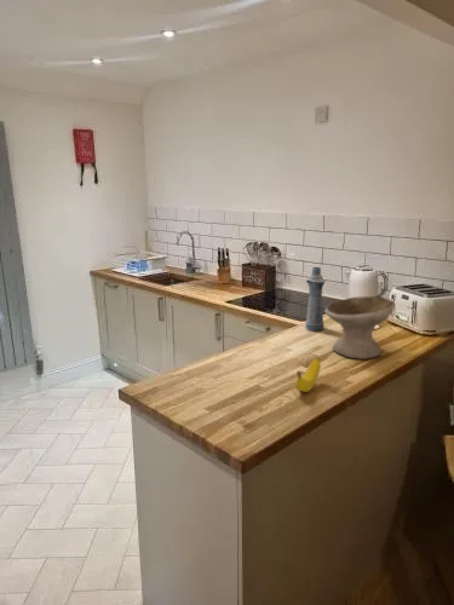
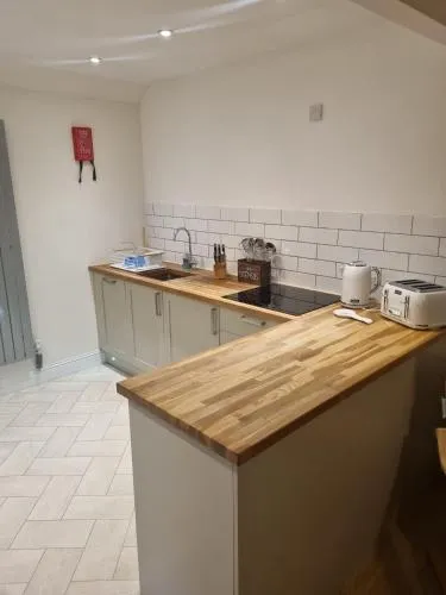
- bowl (357, 325)
- banana (306, 374)
- bottle (315, 299)
